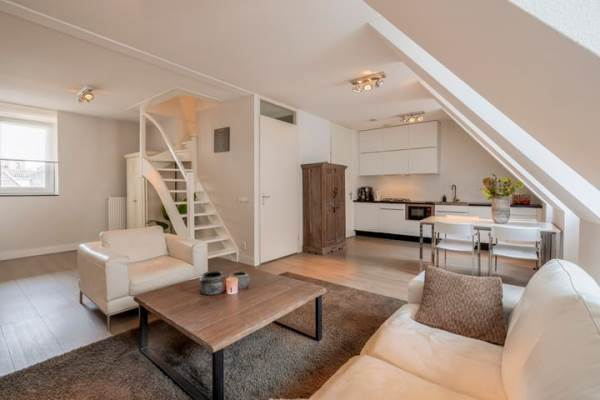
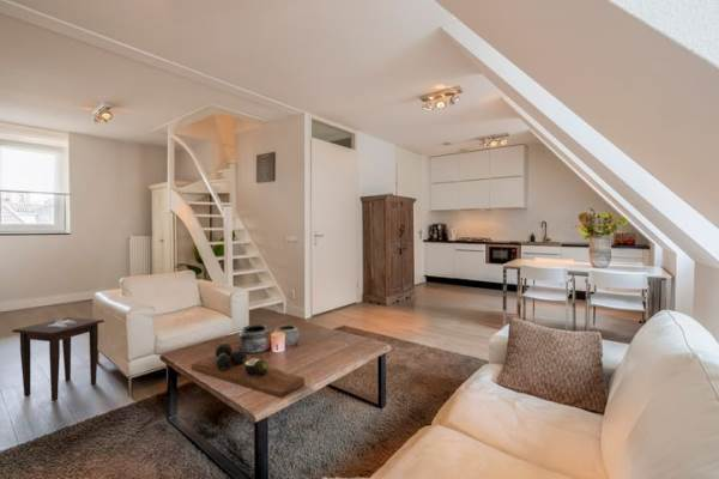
+ decorative tray (244, 363)
+ side table (59, 356)
